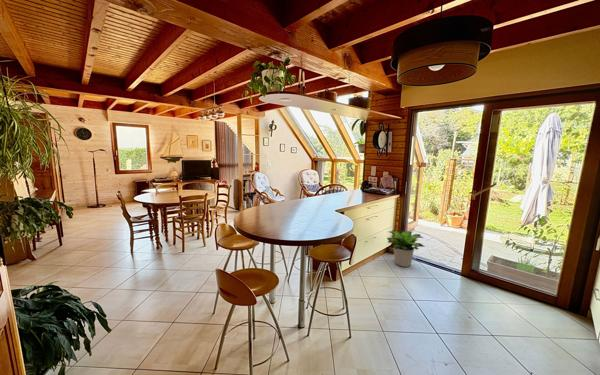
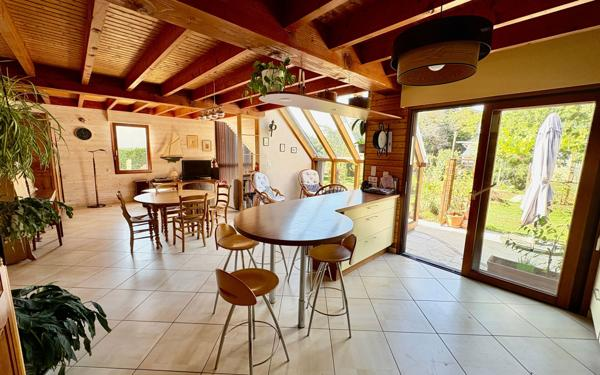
- potted plant (406, 249)
